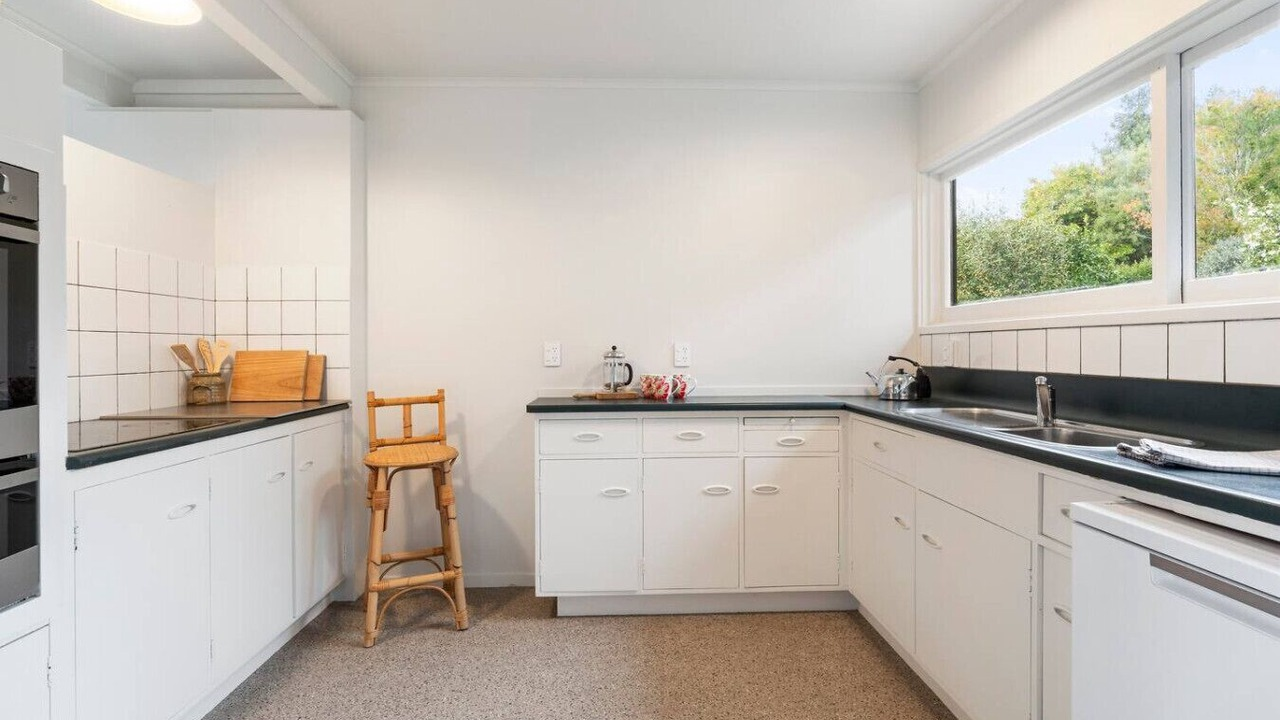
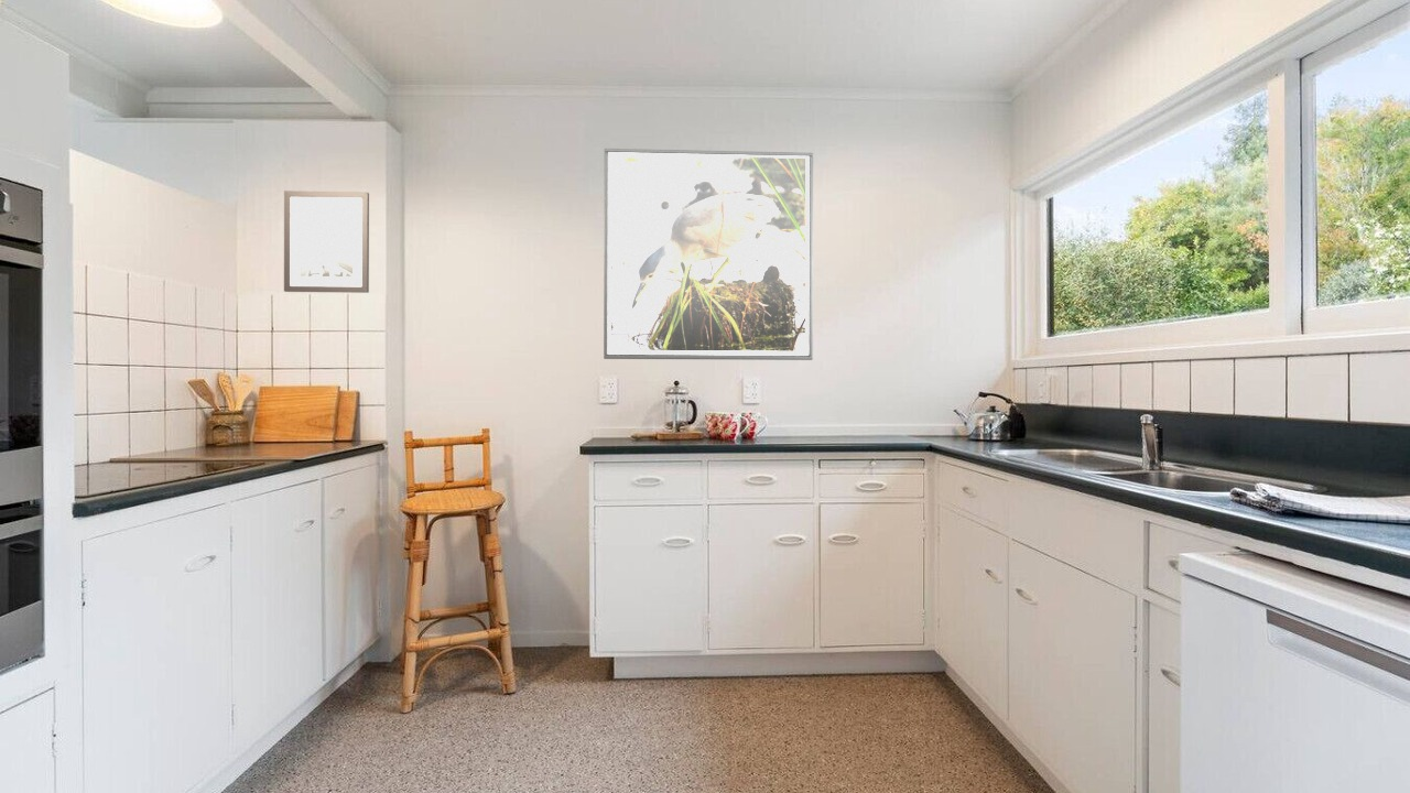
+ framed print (708, 254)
+ wall art (326, 241)
